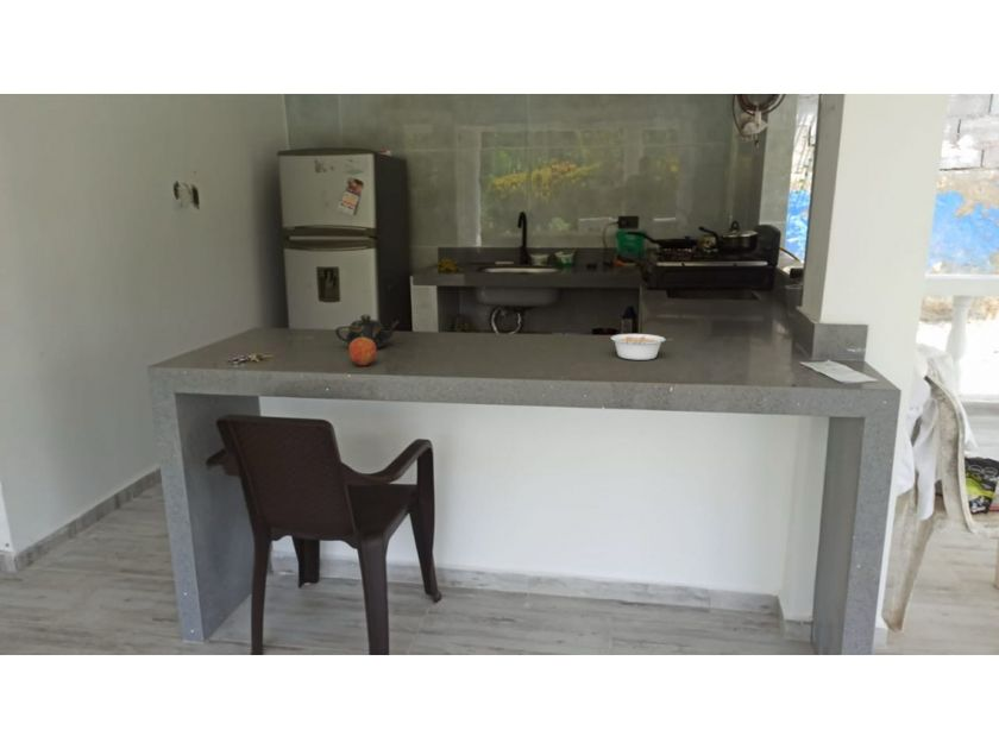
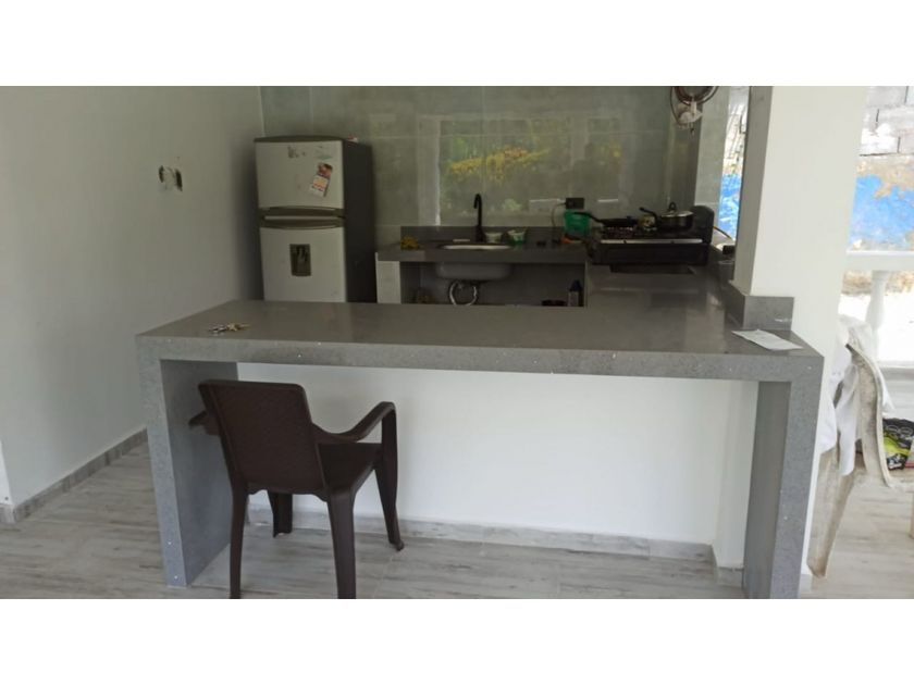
- teapot (367, 331)
- legume (639, 345)
- fruit (362, 348)
